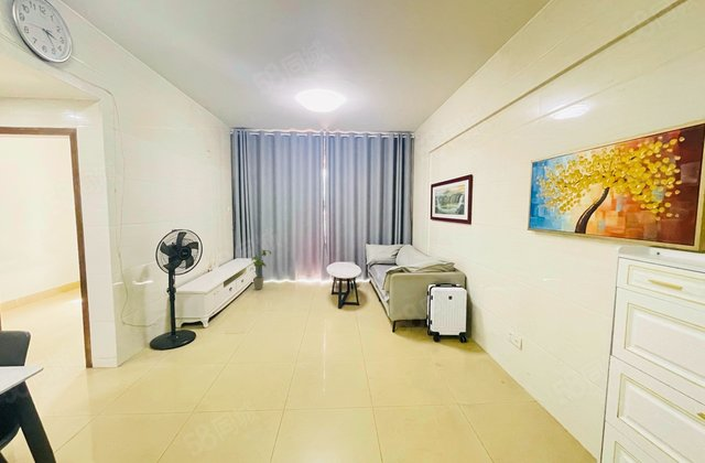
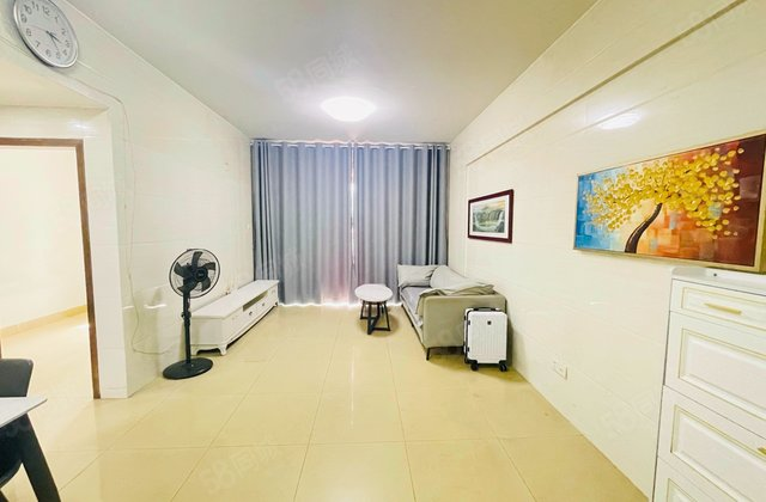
- house plant (261, 267)
